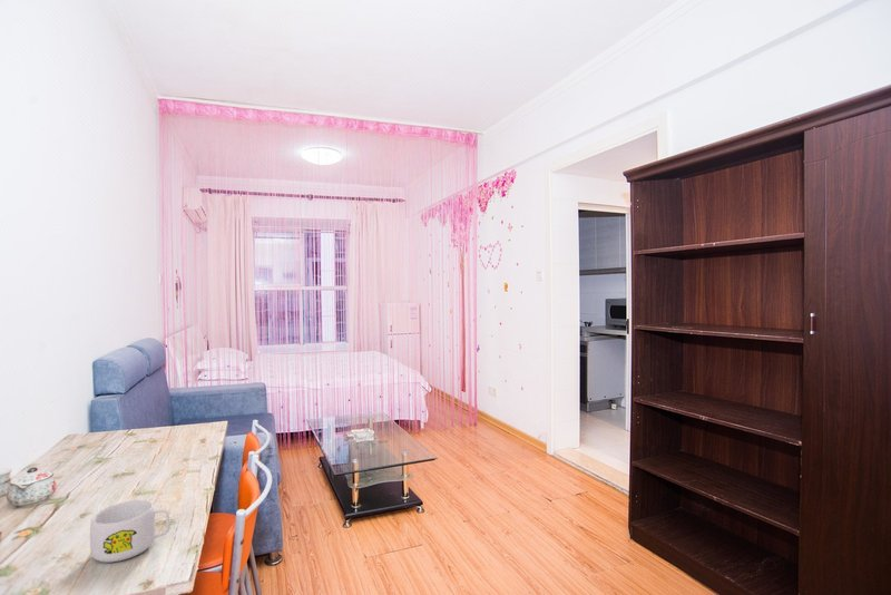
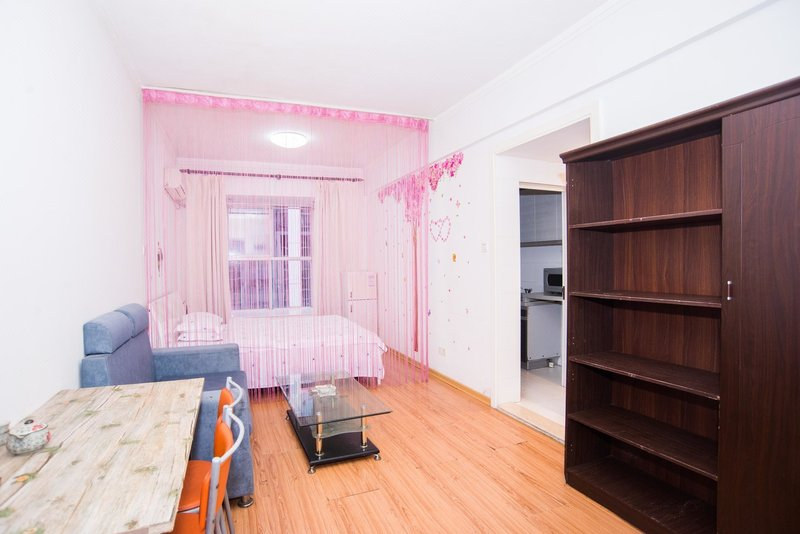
- mug (125, 529)
